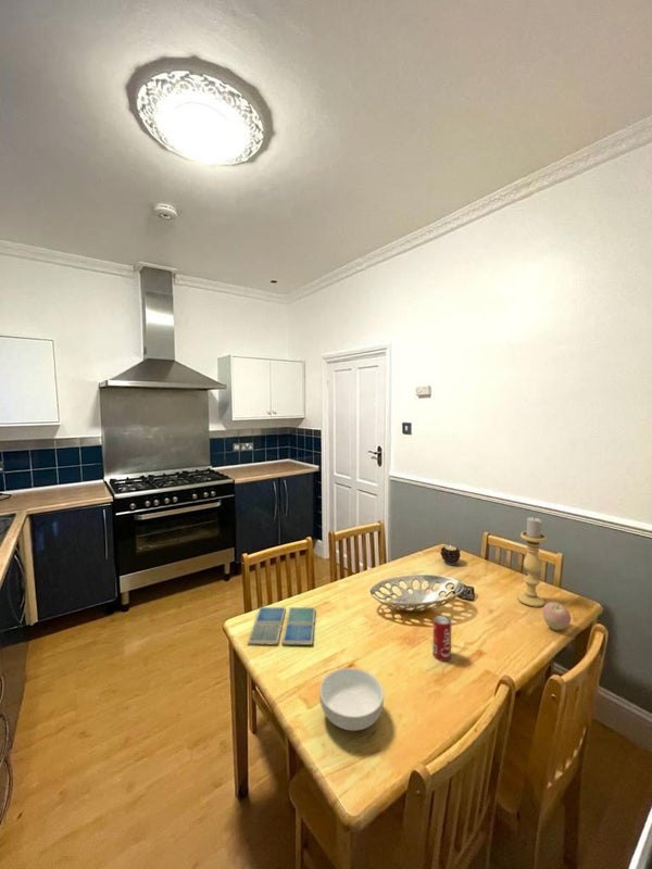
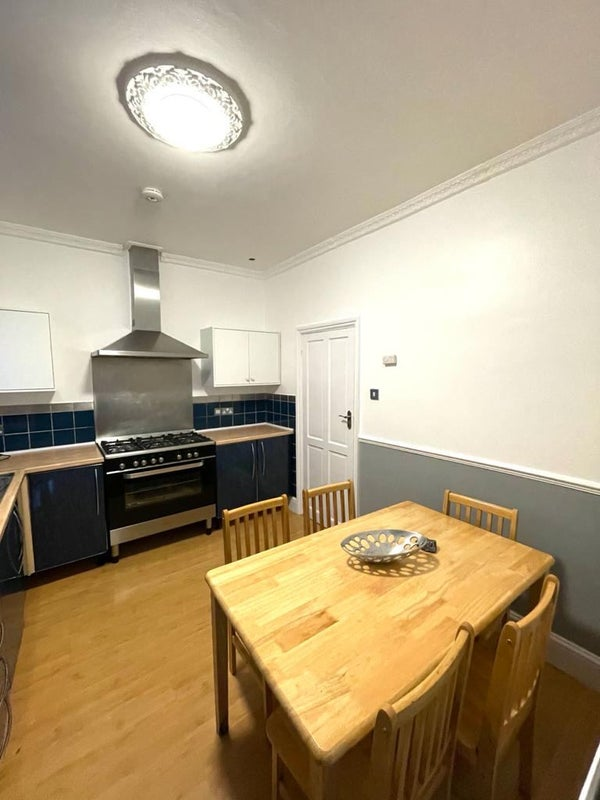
- beverage can (441, 637)
- apple (556, 614)
- cereal bowl (351, 702)
- drink coaster (281, 624)
- candle (450, 553)
- candle holder (532, 558)
